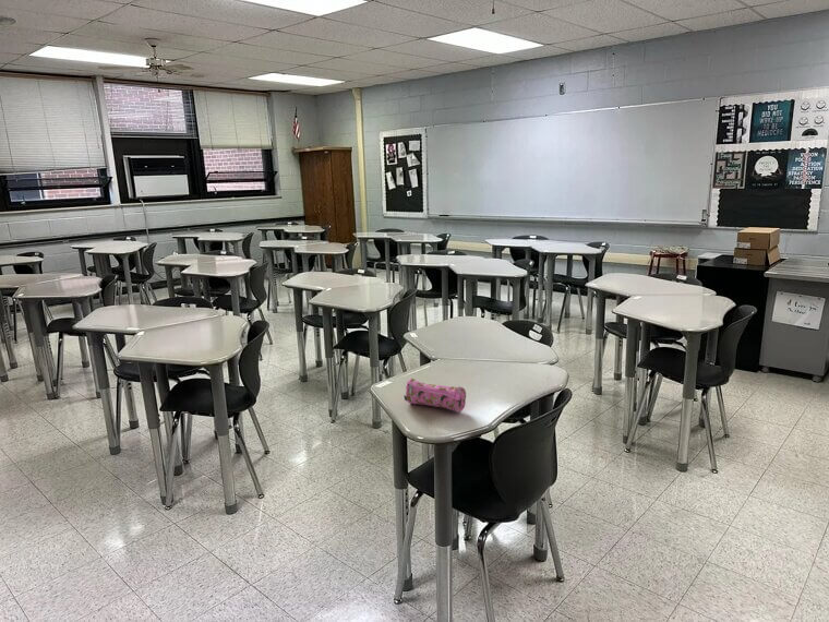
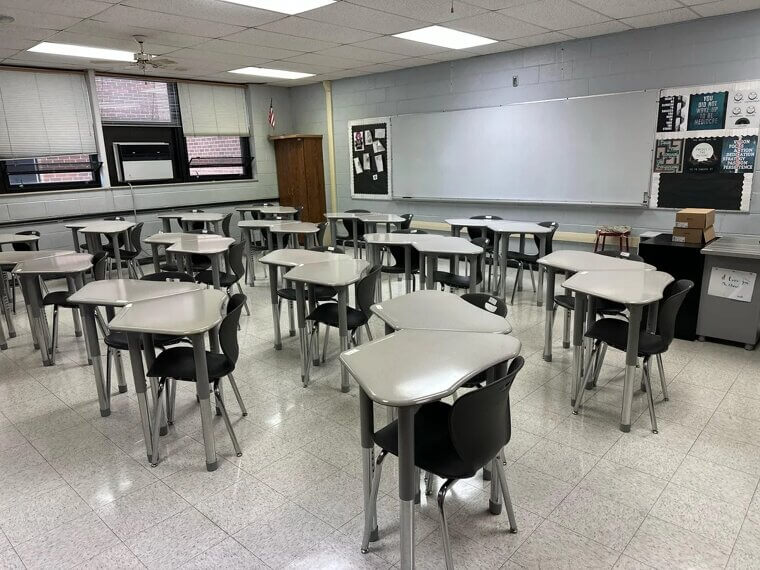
- pencil case (435, 394)
